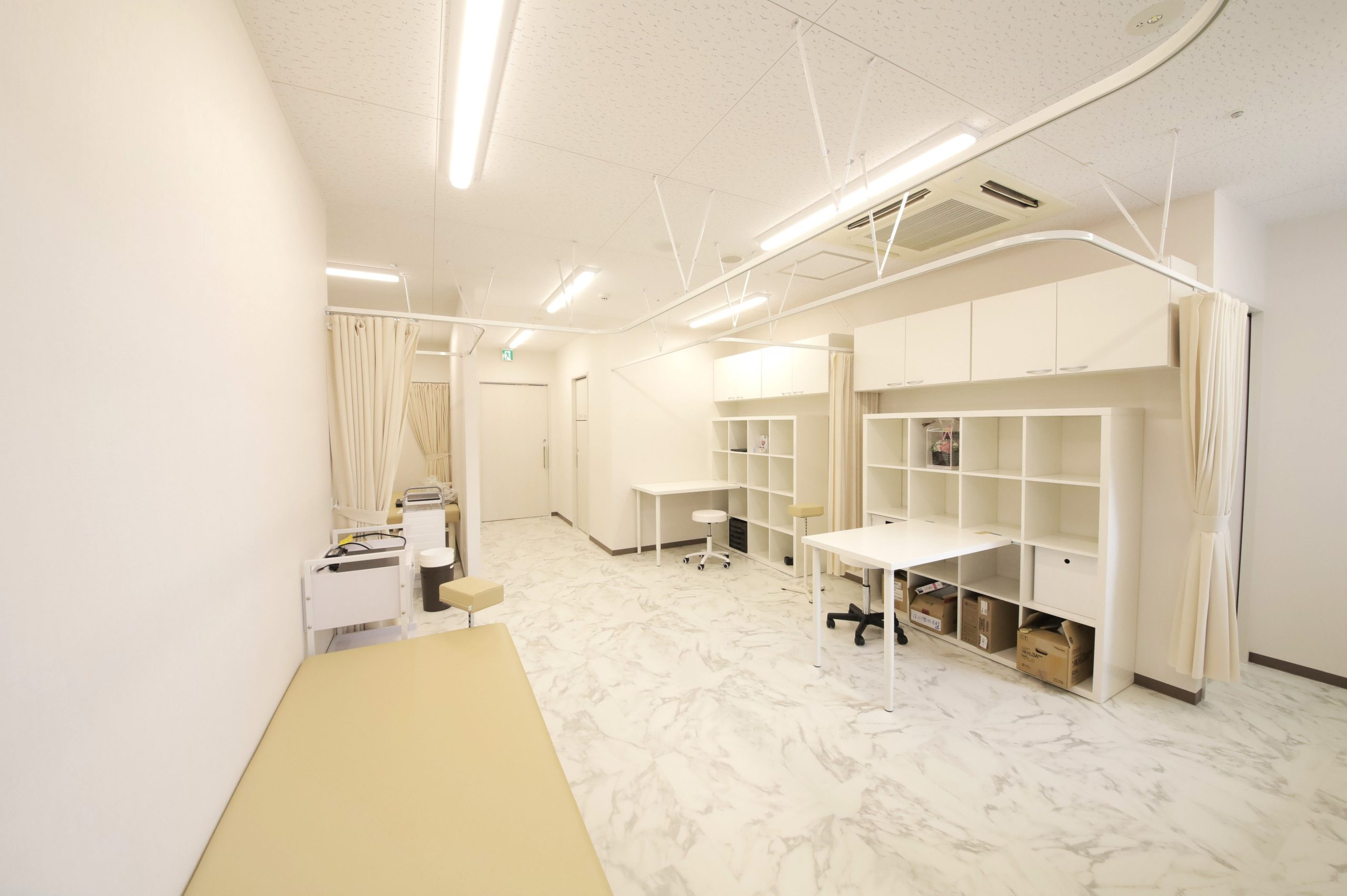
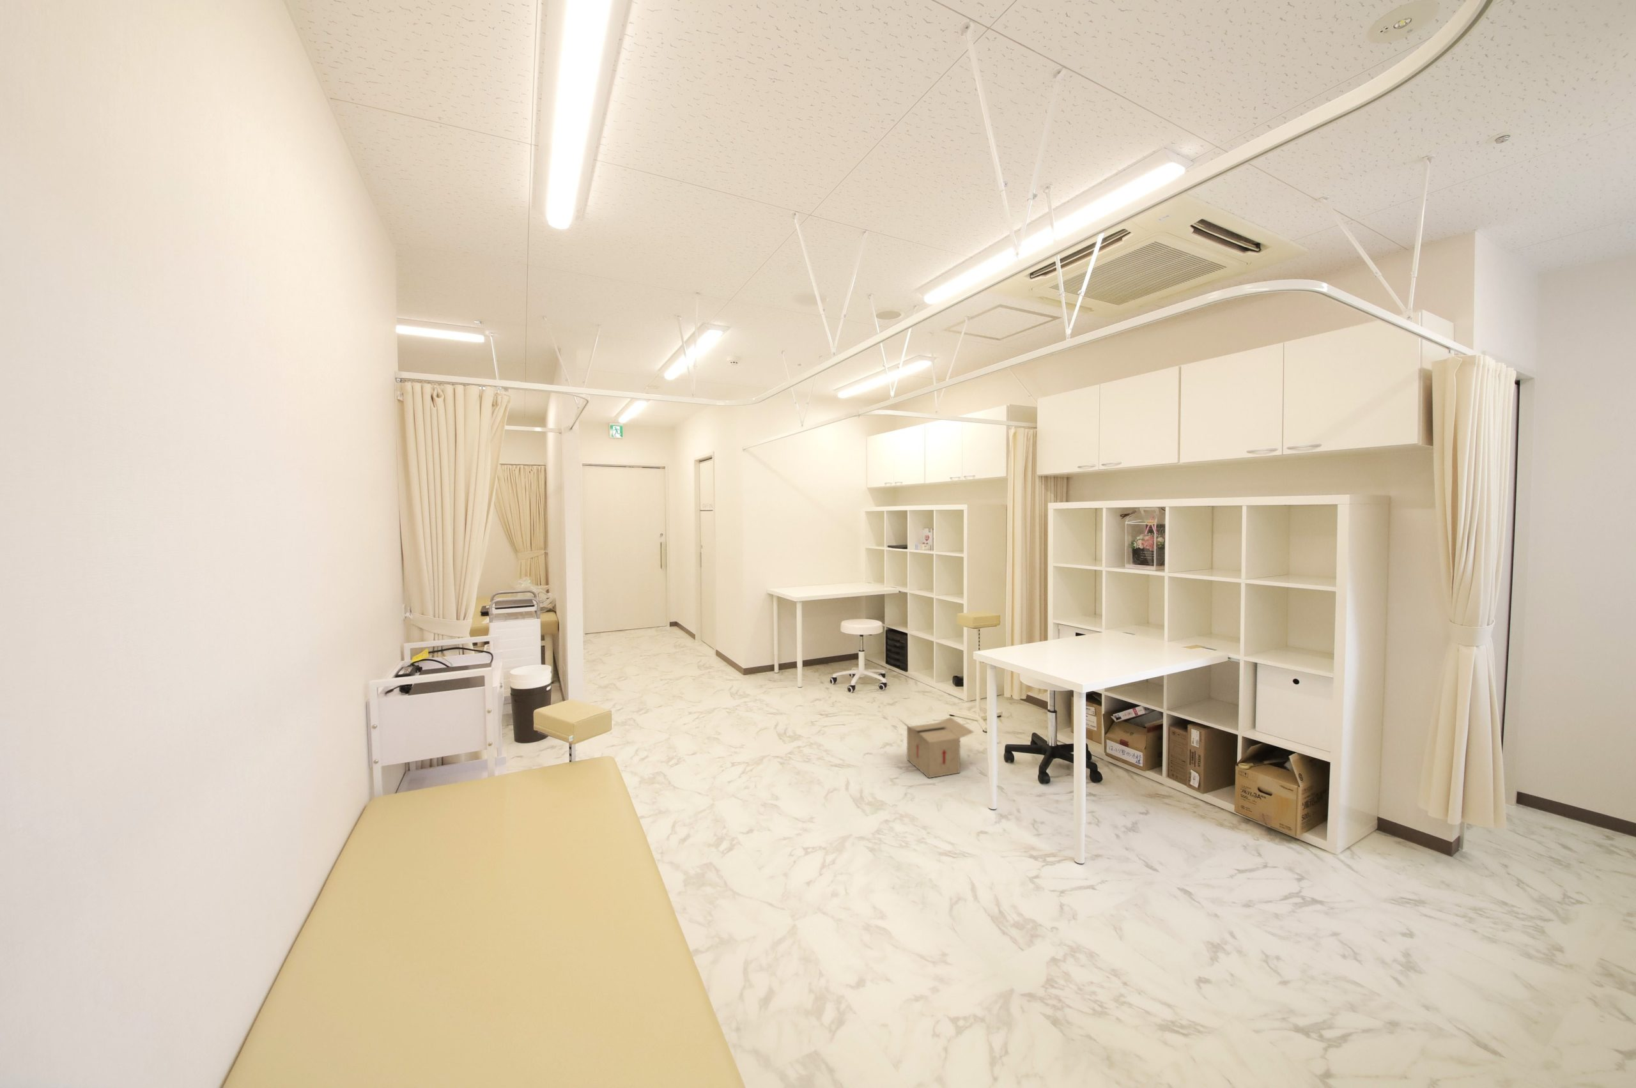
+ cardboard box (934, 743)
